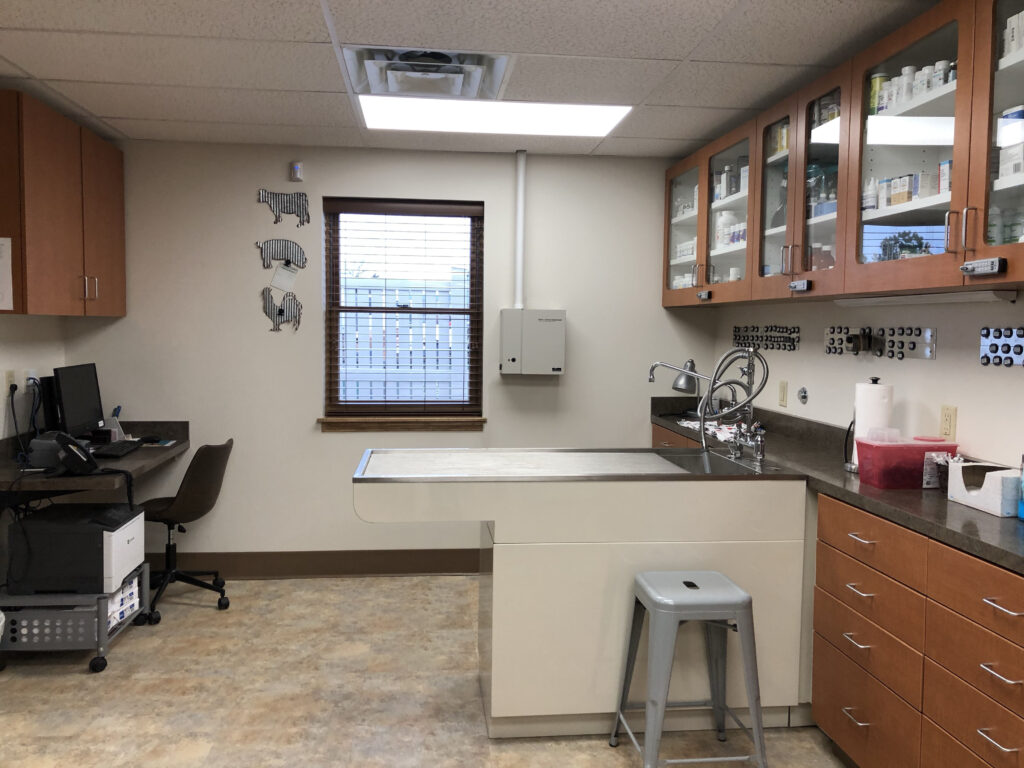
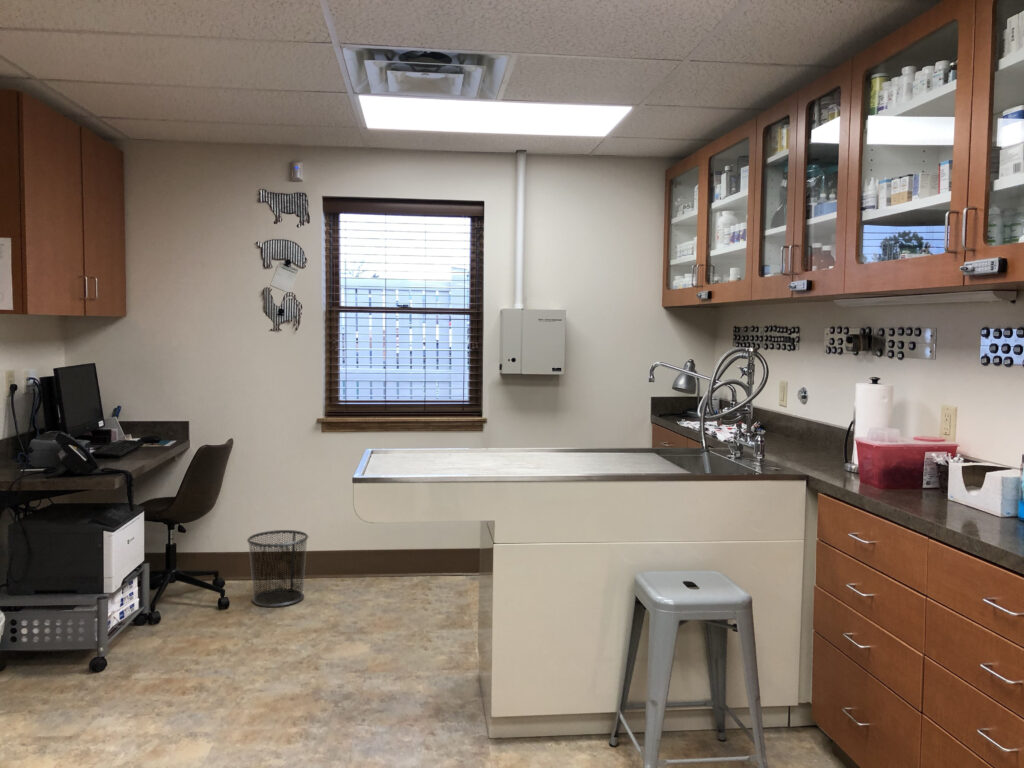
+ waste bin (278, 568)
